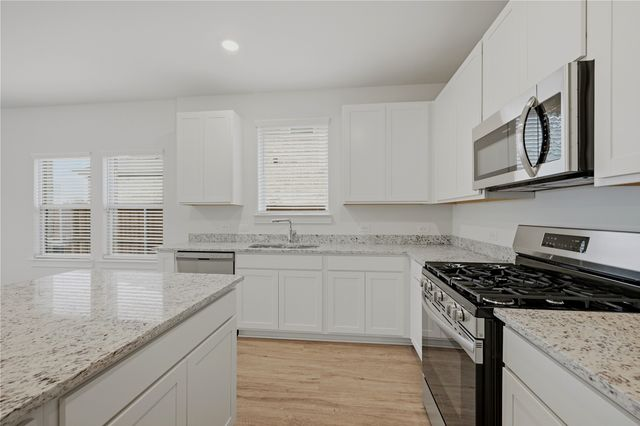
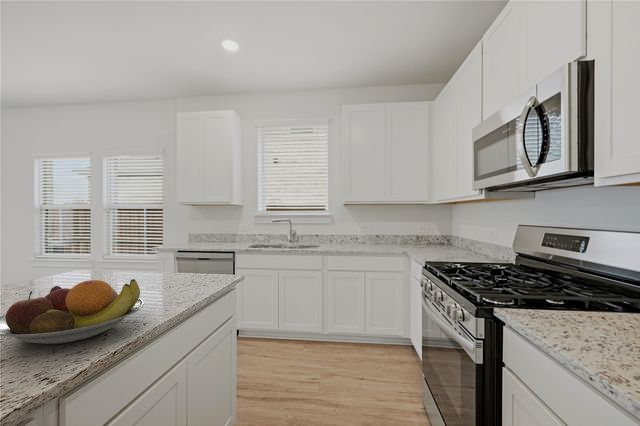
+ fruit bowl (74, 306)
